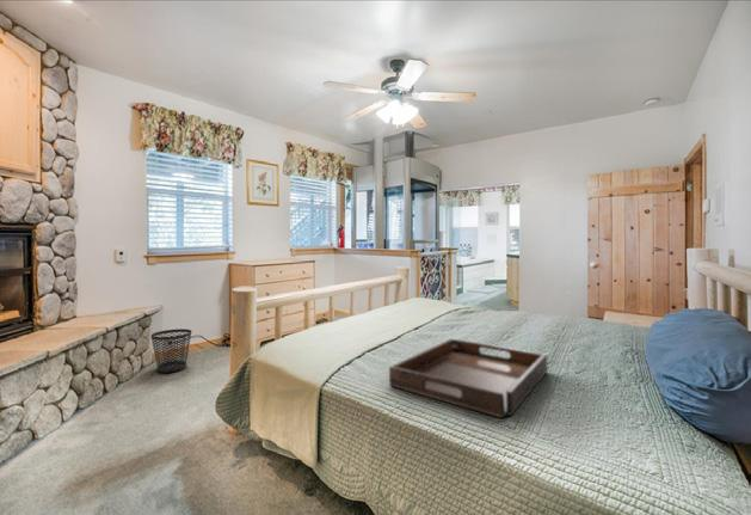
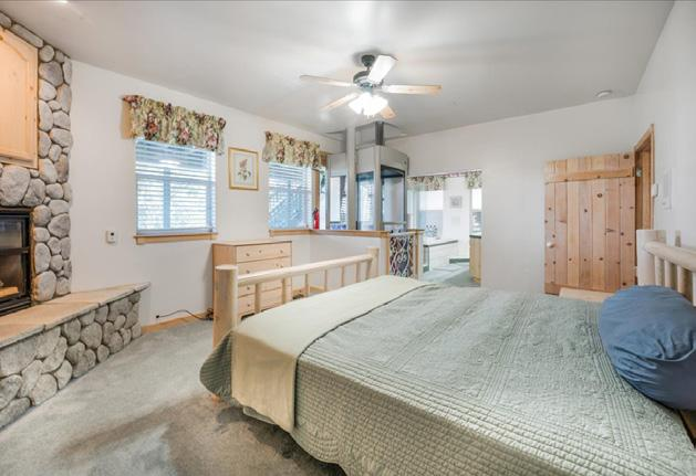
- wastebasket (171, 350)
- serving tray (472, 368)
